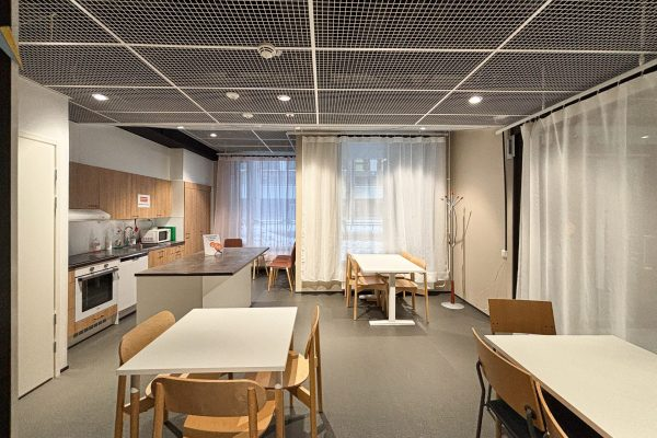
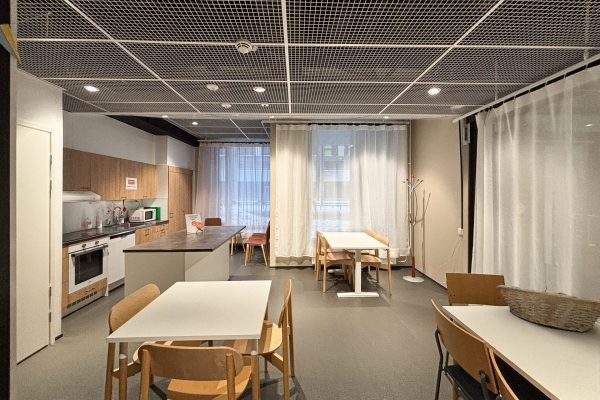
+ fruit basket (547, 302)
